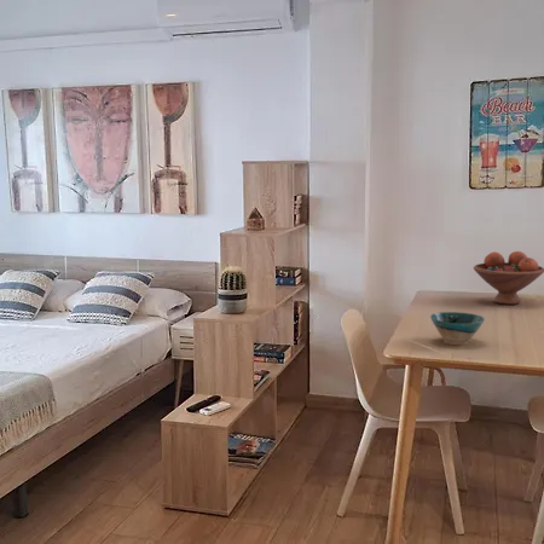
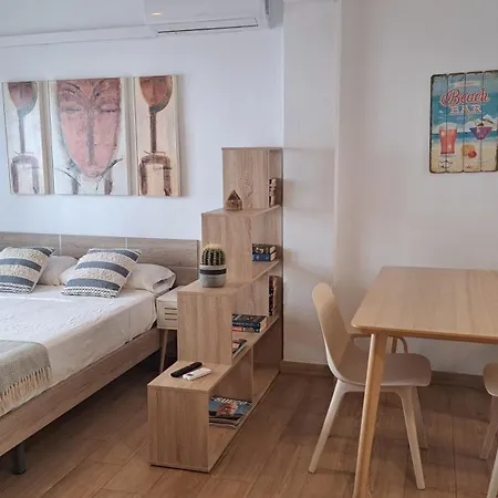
- bowl (456, 329)
- fruit bowl (508, 278)
